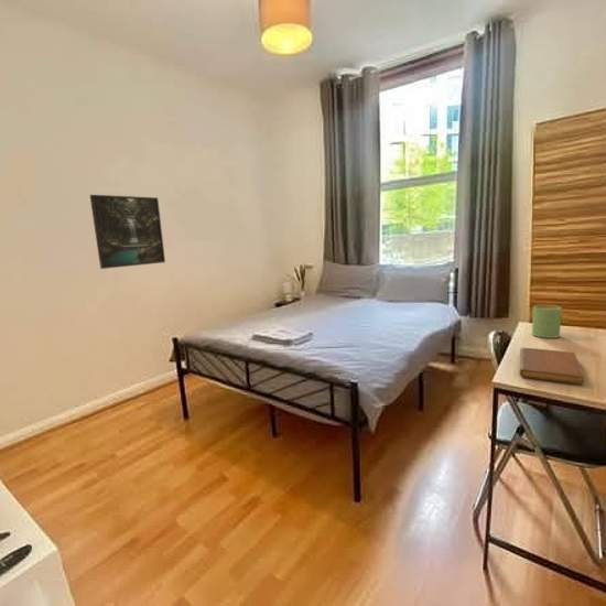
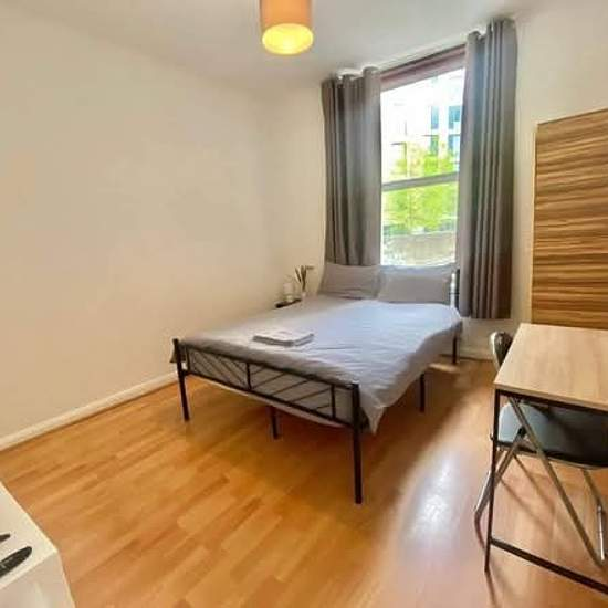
- mug (545, 320)
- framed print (130, 231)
- notebook (548, 364)
